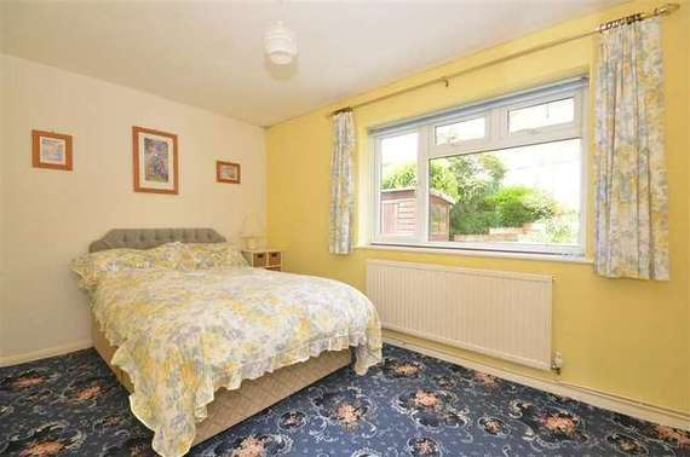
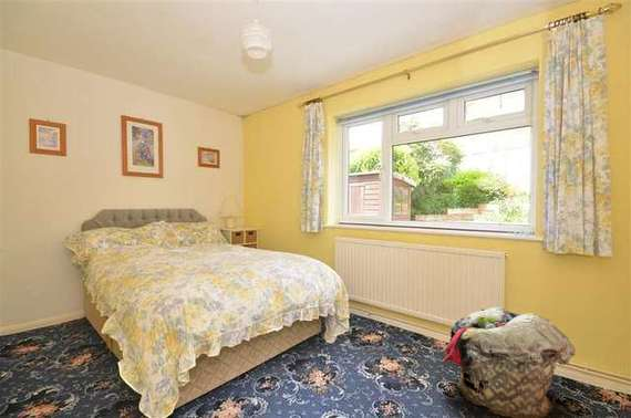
+ laundry basket (506, 351)
